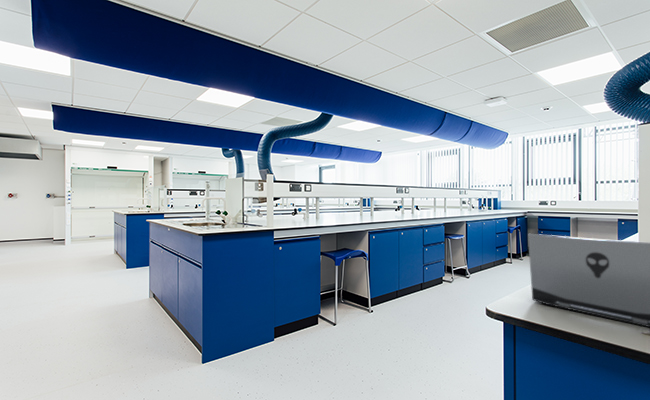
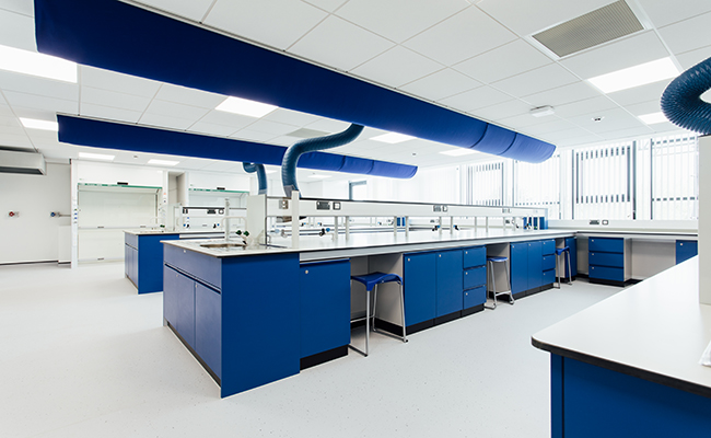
- laptop (604, 272)
